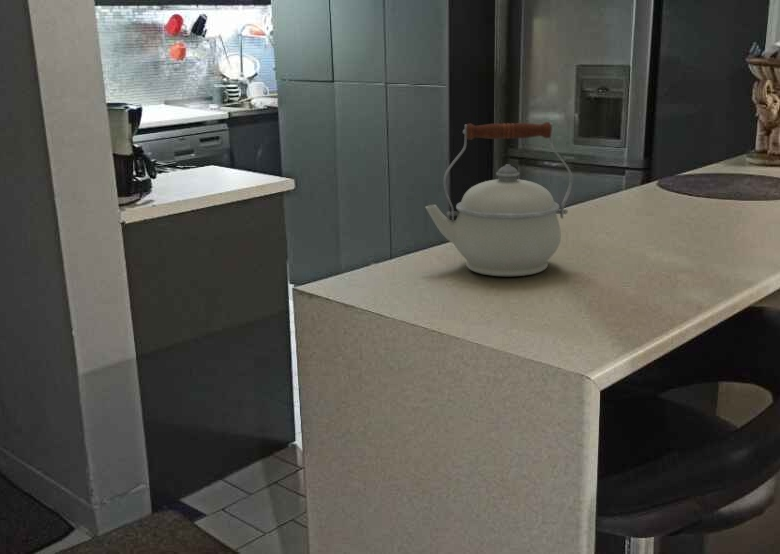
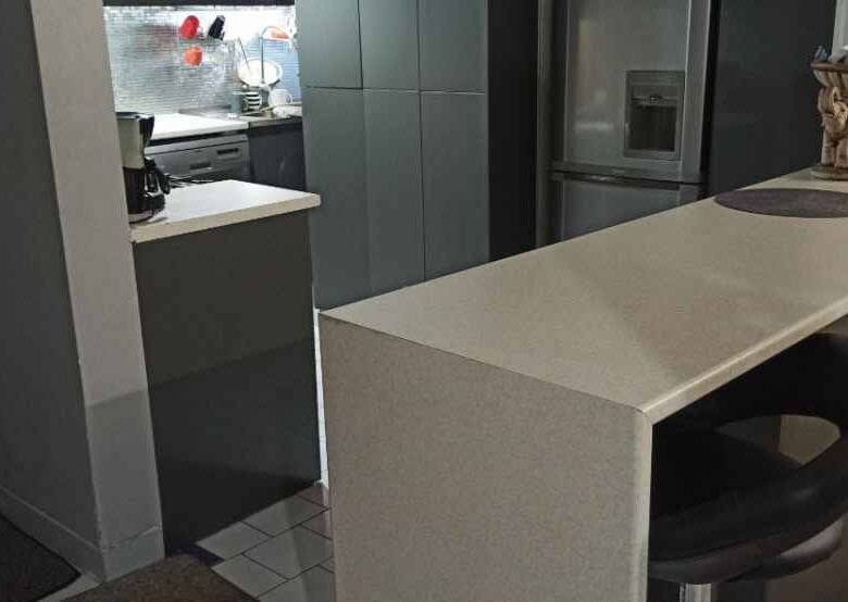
- kettle (498, 196)
